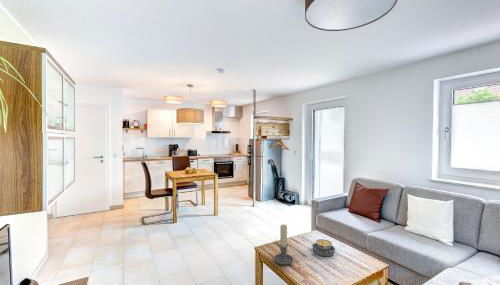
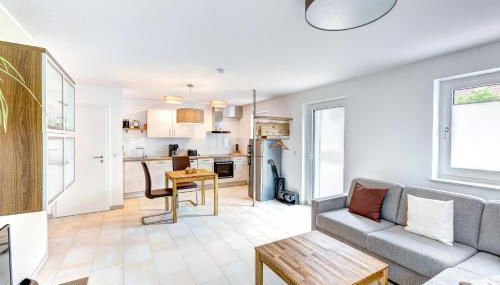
- bowl (323, 247)
- candle holder (283, 242)
